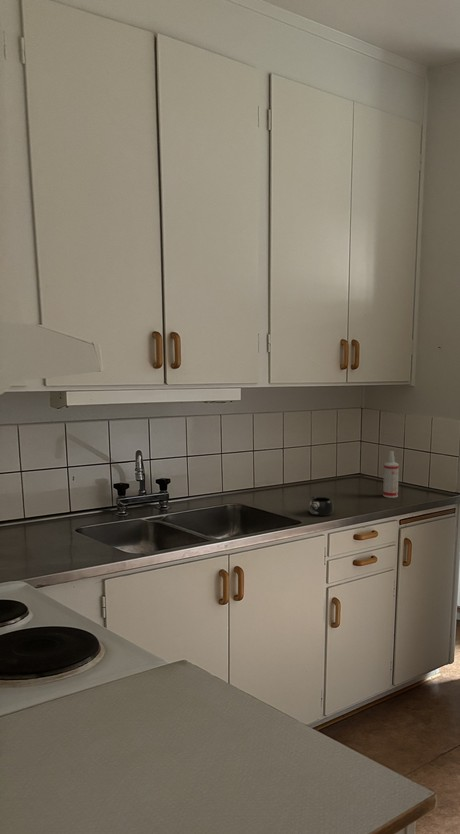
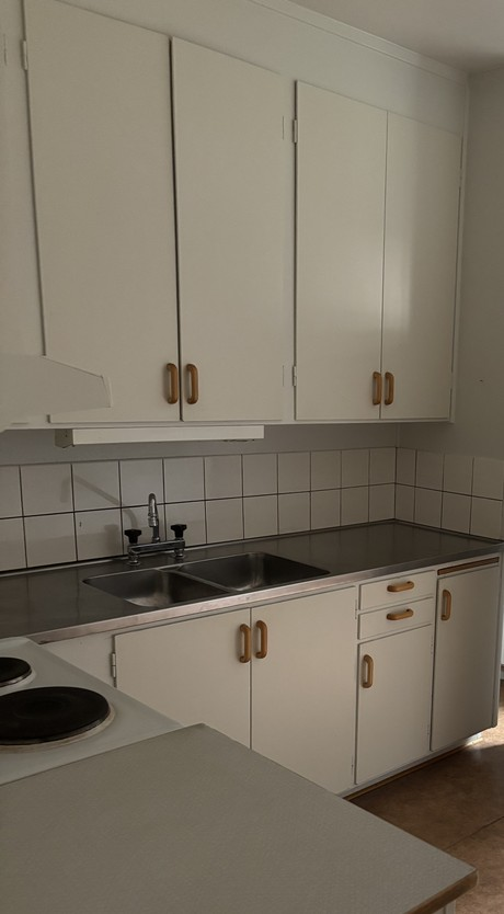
- mug (319, 505)
- spray bottle (391, 473)
